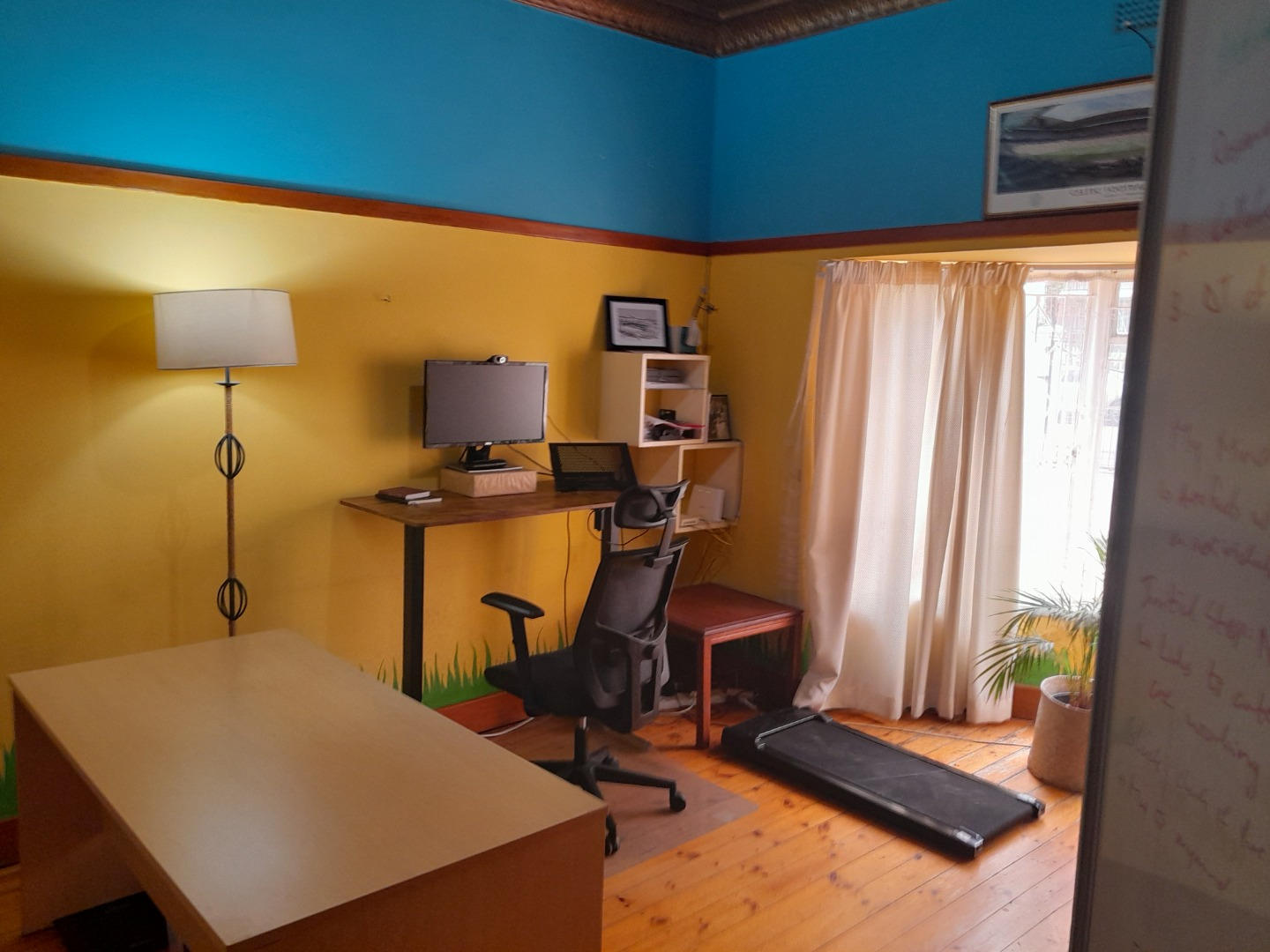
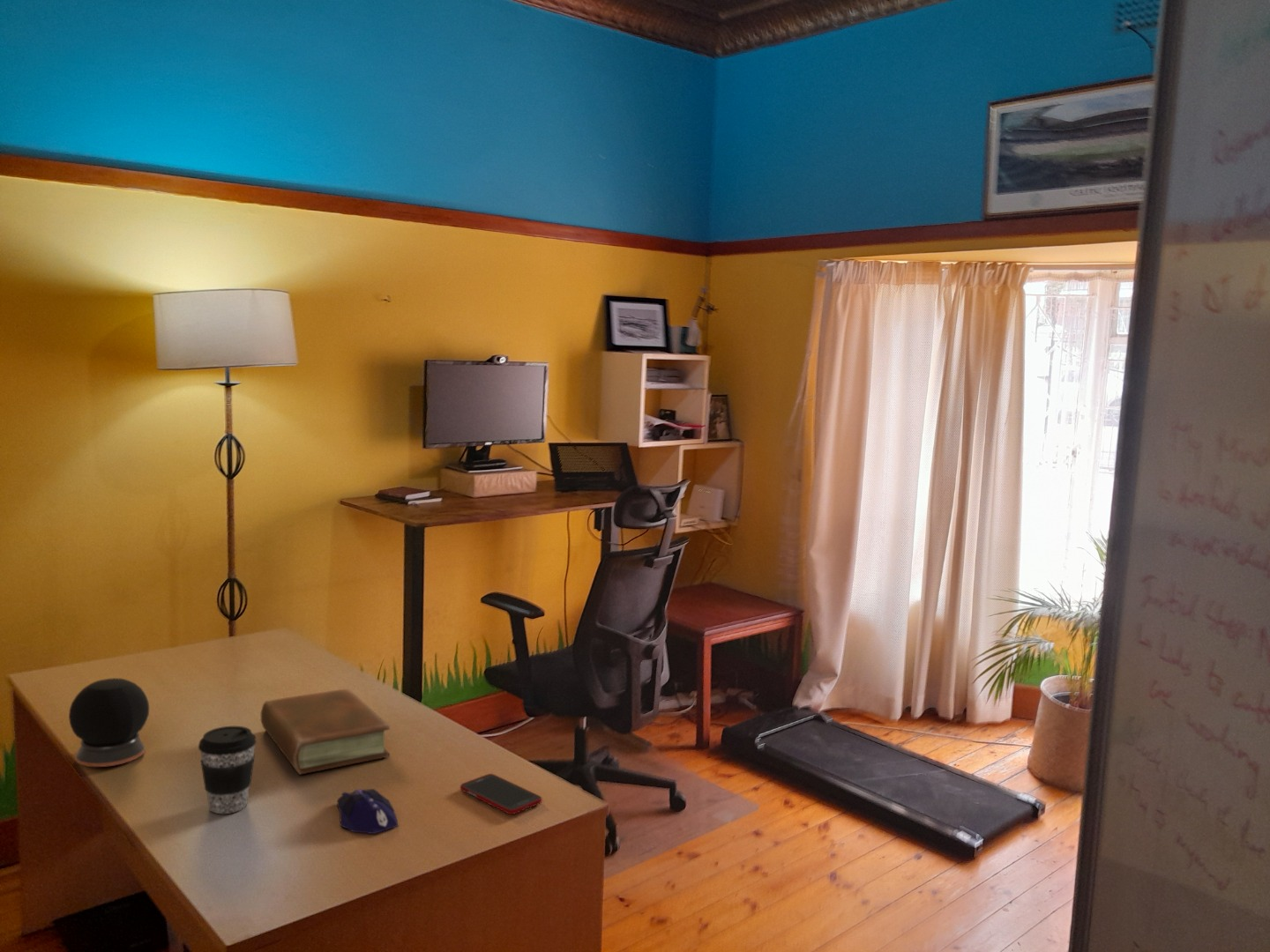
+ coffee cup (228, 770)
+ speaker (109, 718)
+ cell phone (500, 793)
+ computer mouse (362, 804)
+ book (323, 728)
